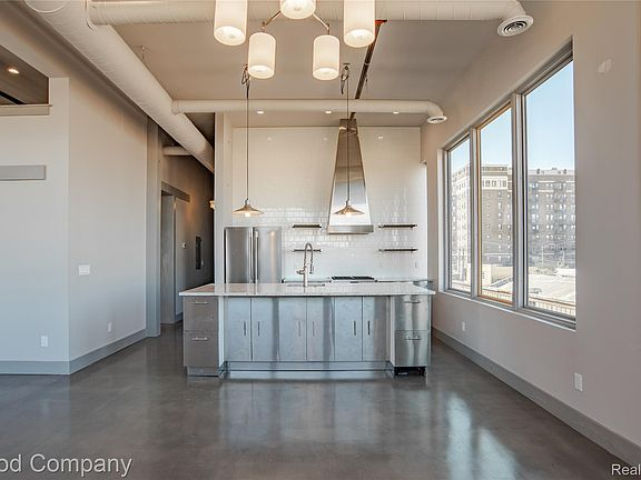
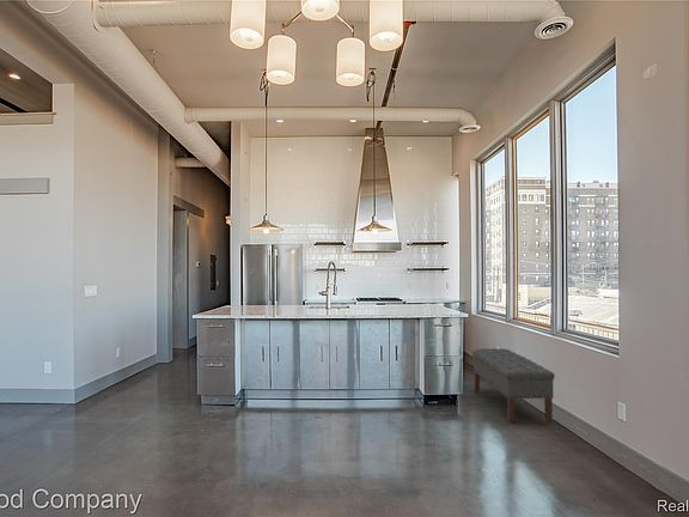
+ bench (508, 382)
